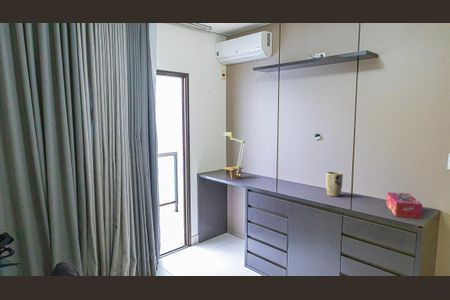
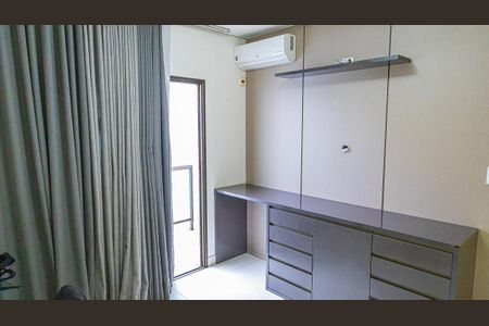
- tissue box (402, 204)
- desk lamp (239, 155)
- plant pot (333, 184)
